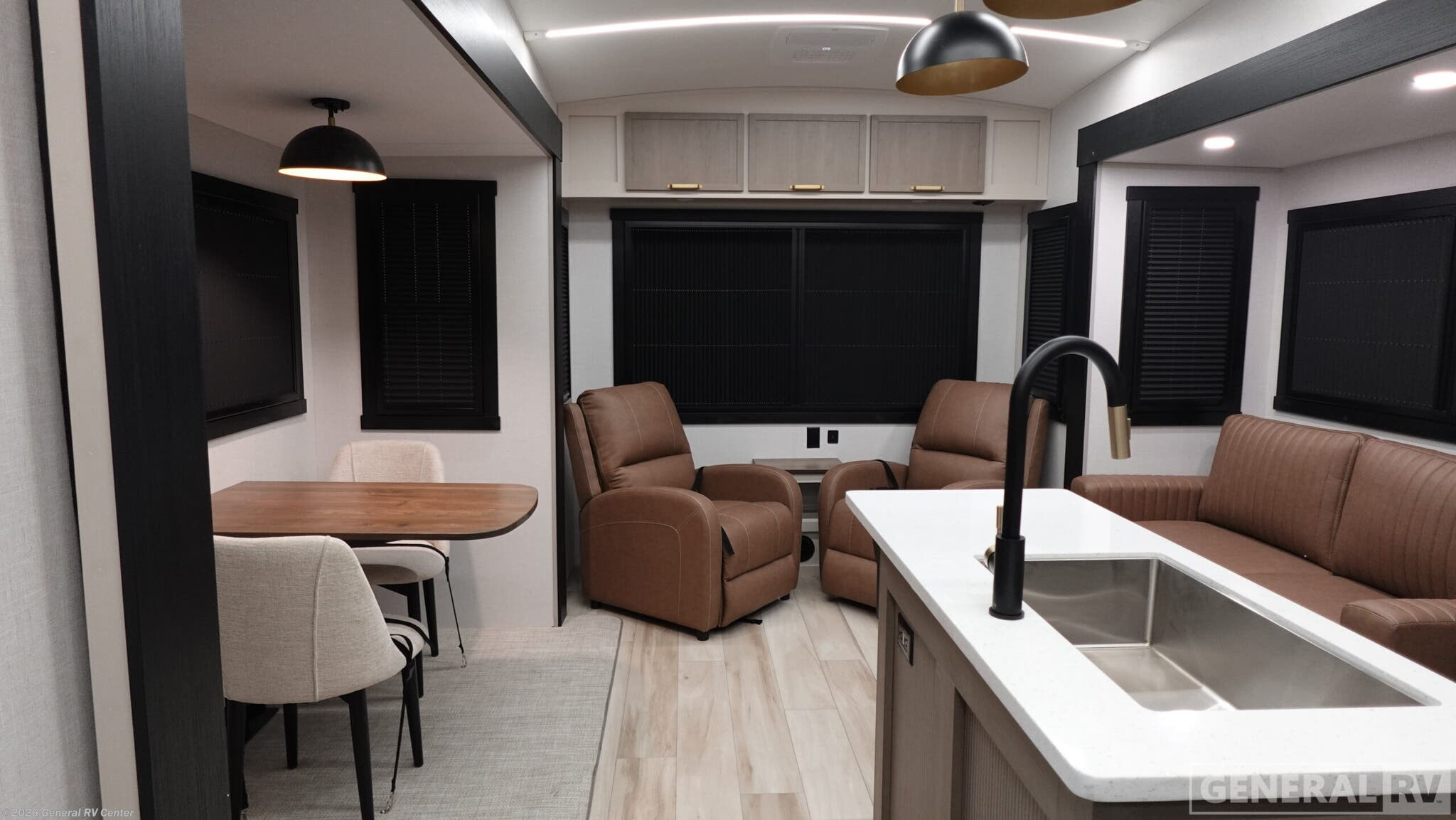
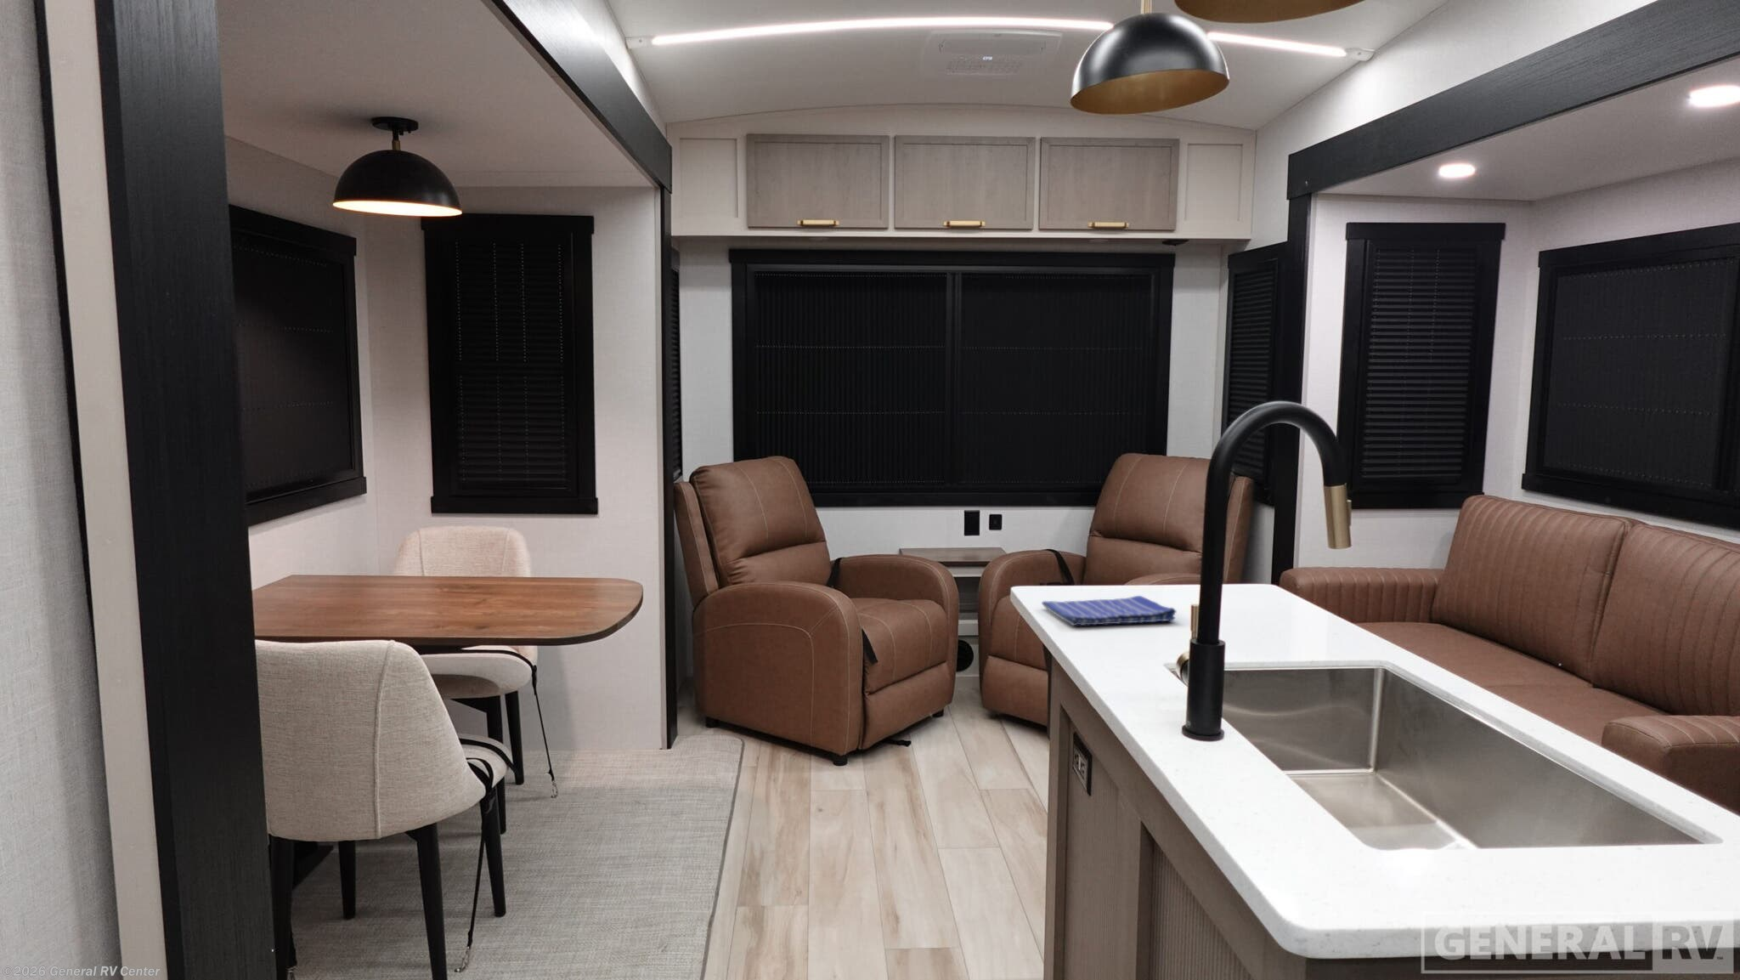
+ dish towel (1108, 607)
